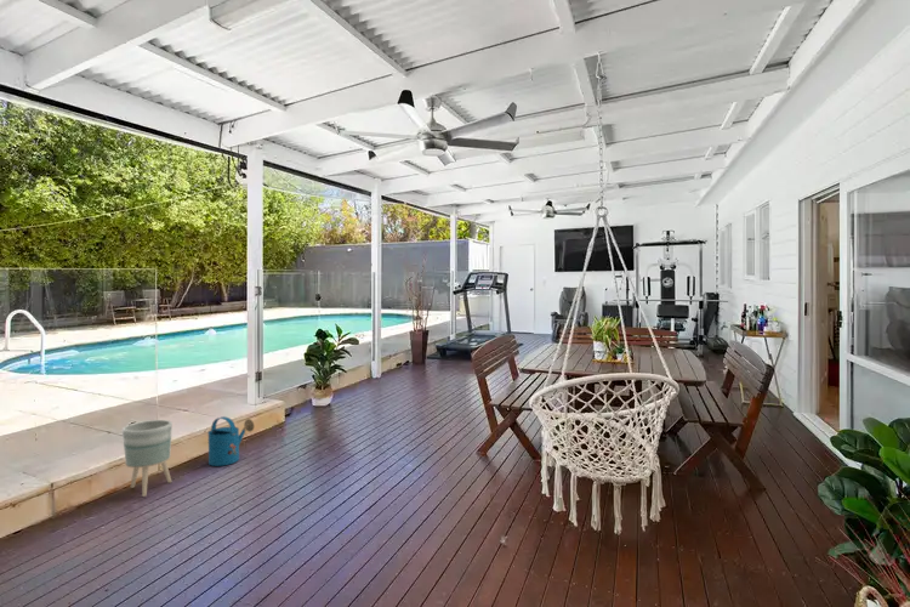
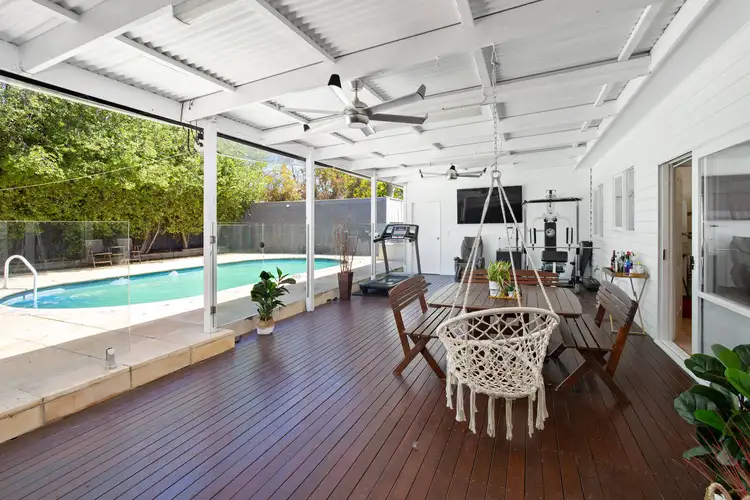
- watering can (232, 436)
- planter (148, 456)
